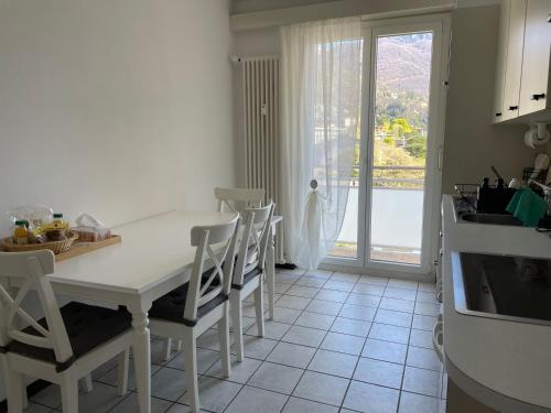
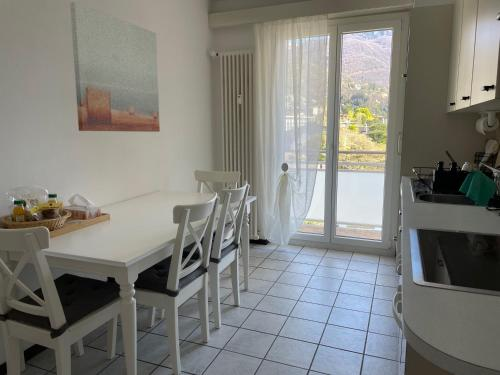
+ wall art (121, 76)
